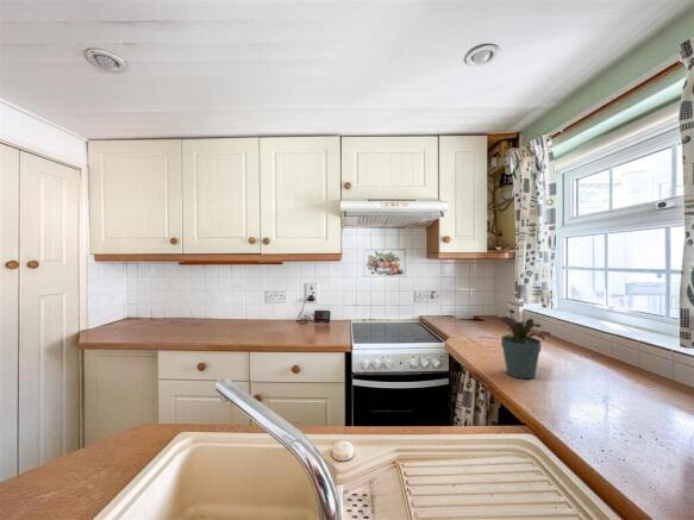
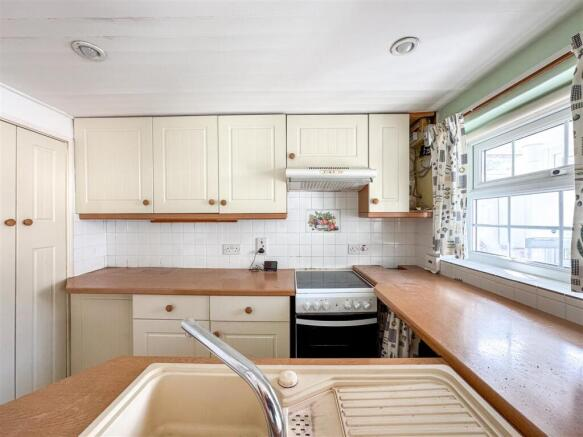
- potted plant (515, 338)
